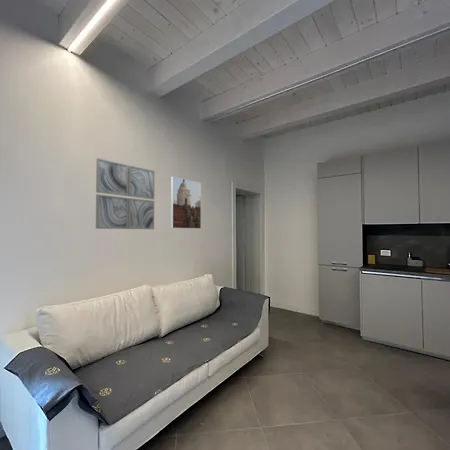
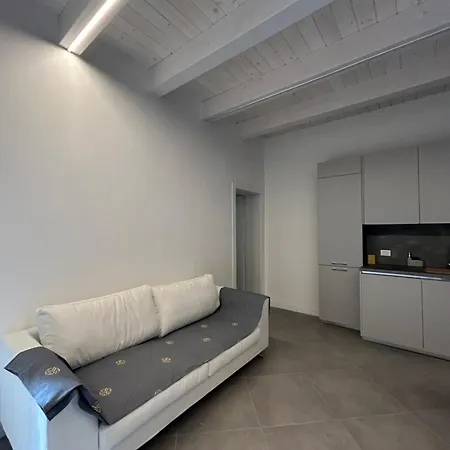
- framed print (186, 204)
- wall art (128, 196)
